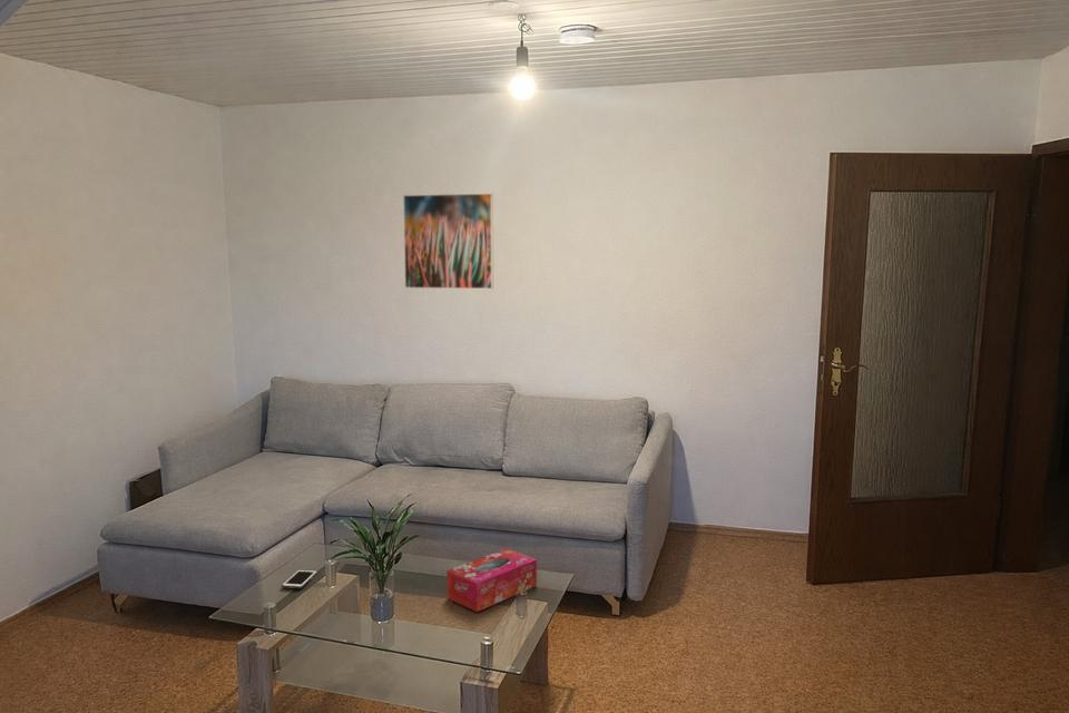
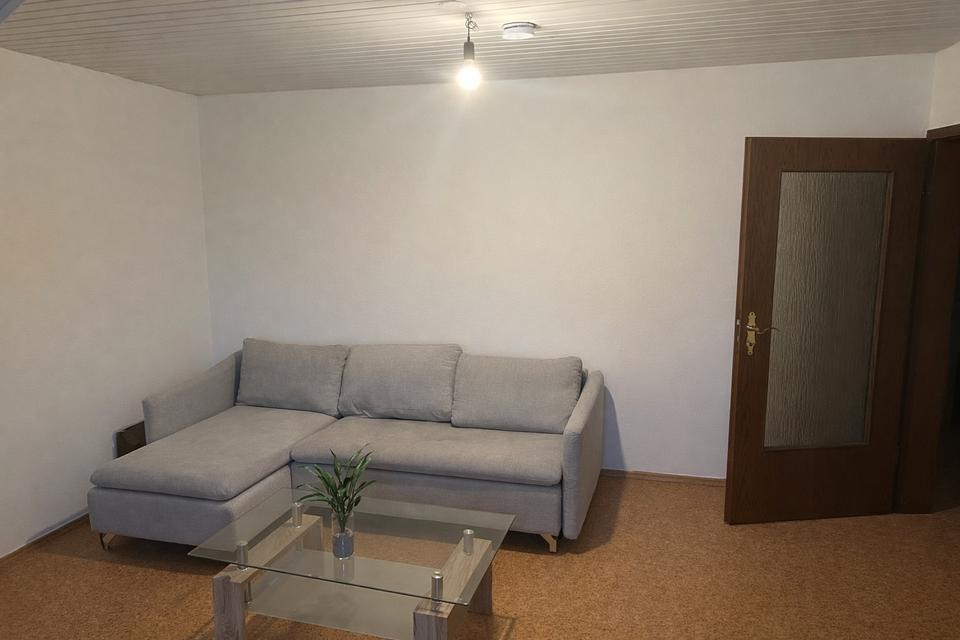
- tissue box (492, 578)
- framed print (448, 242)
- cell phone (300, 578)
